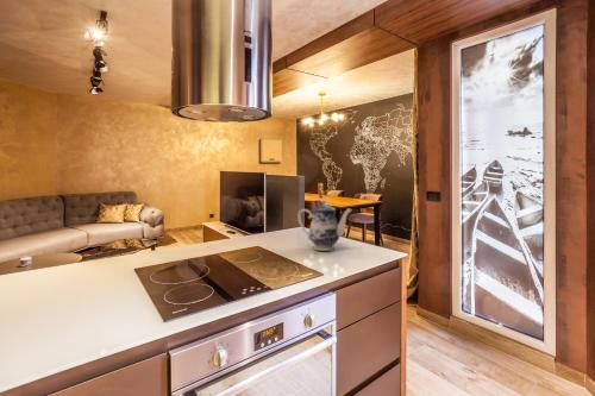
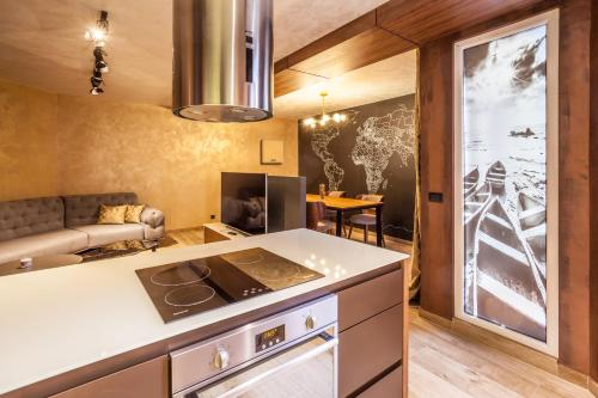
- teapot (324, 224)
